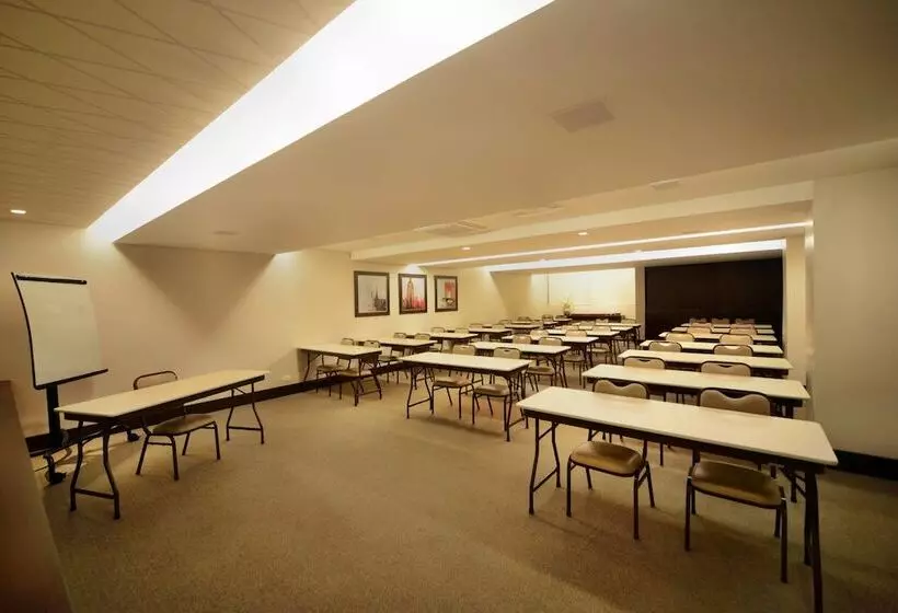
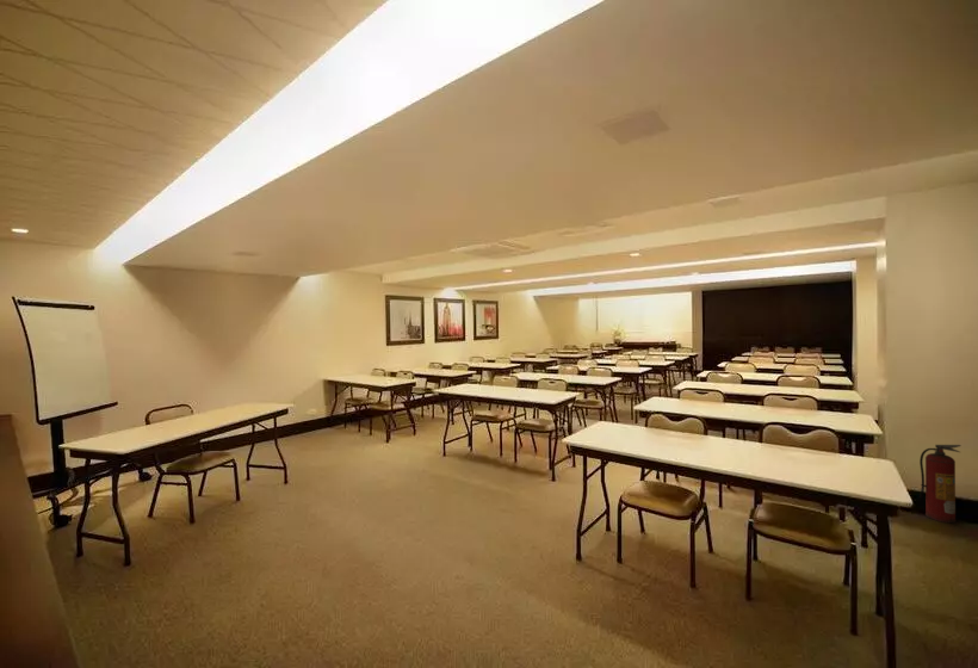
+ fire extinguisher (939, 480)
